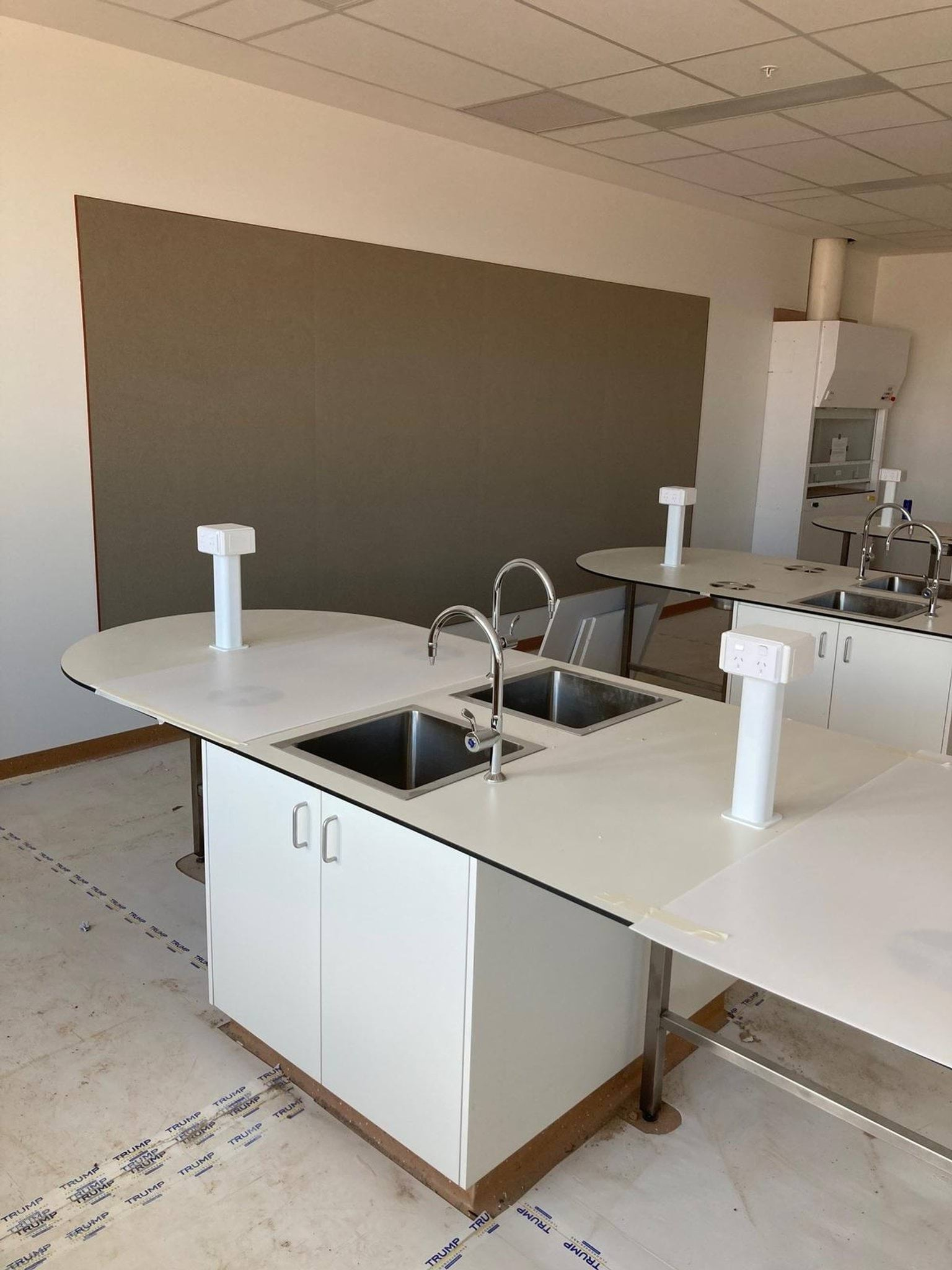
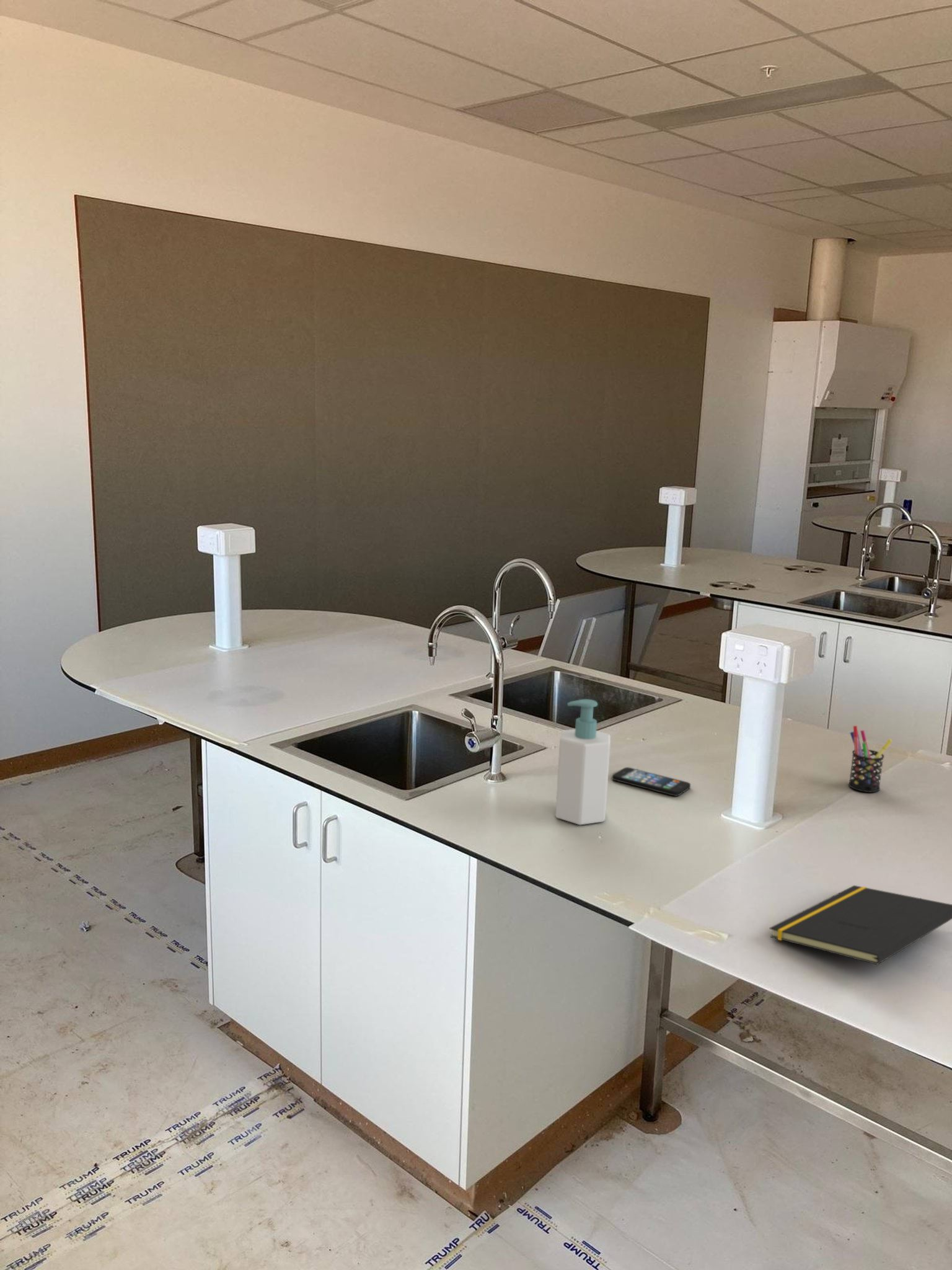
+ soap bottle (584, 758)
+ pen holder (865, 758)
+ notepad (865, 921)
+ smartphone (650, 781)
